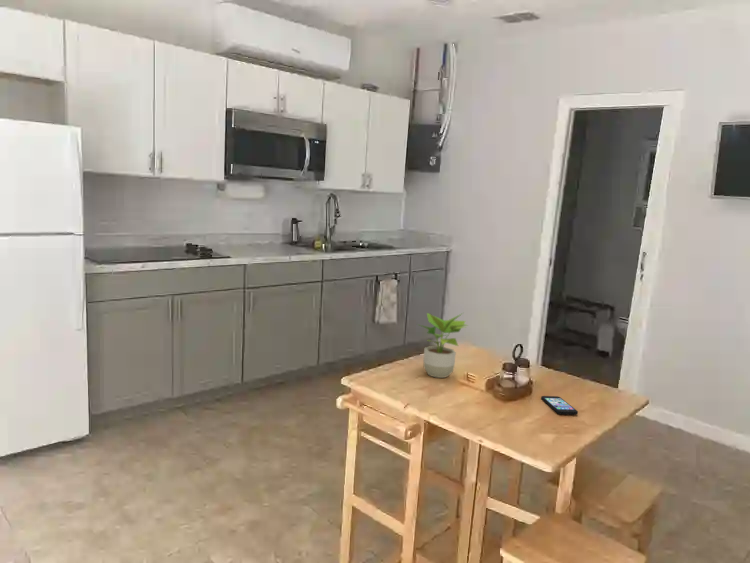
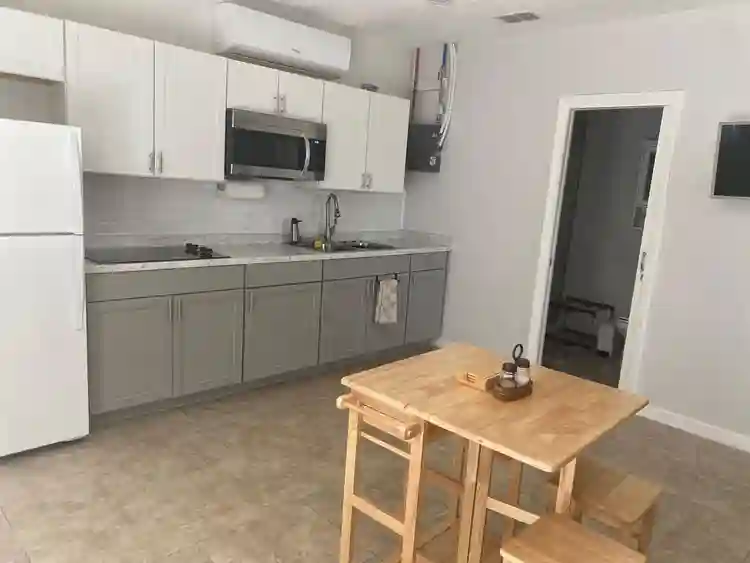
- smartphone (558, 404)
- potted plant (445, 342)
